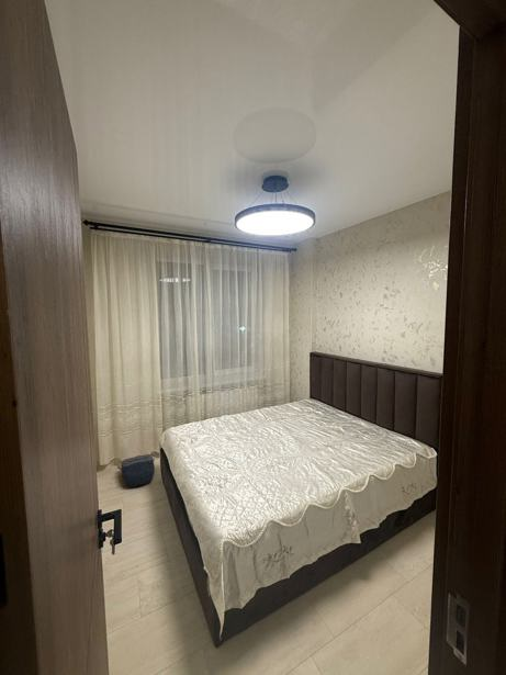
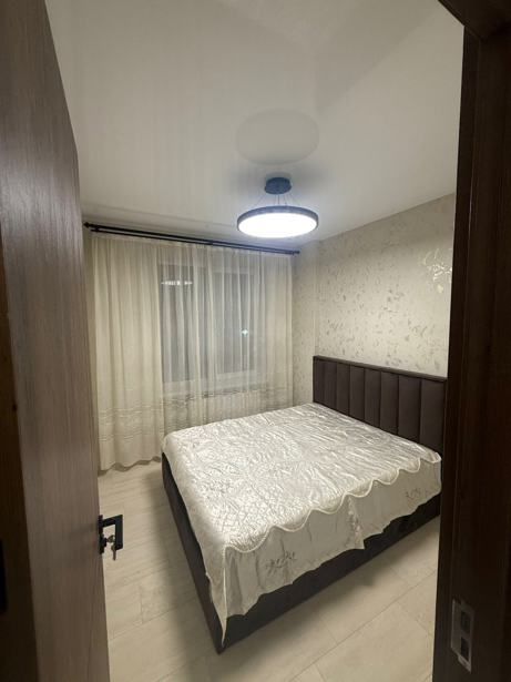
- backpack (137, 466)
